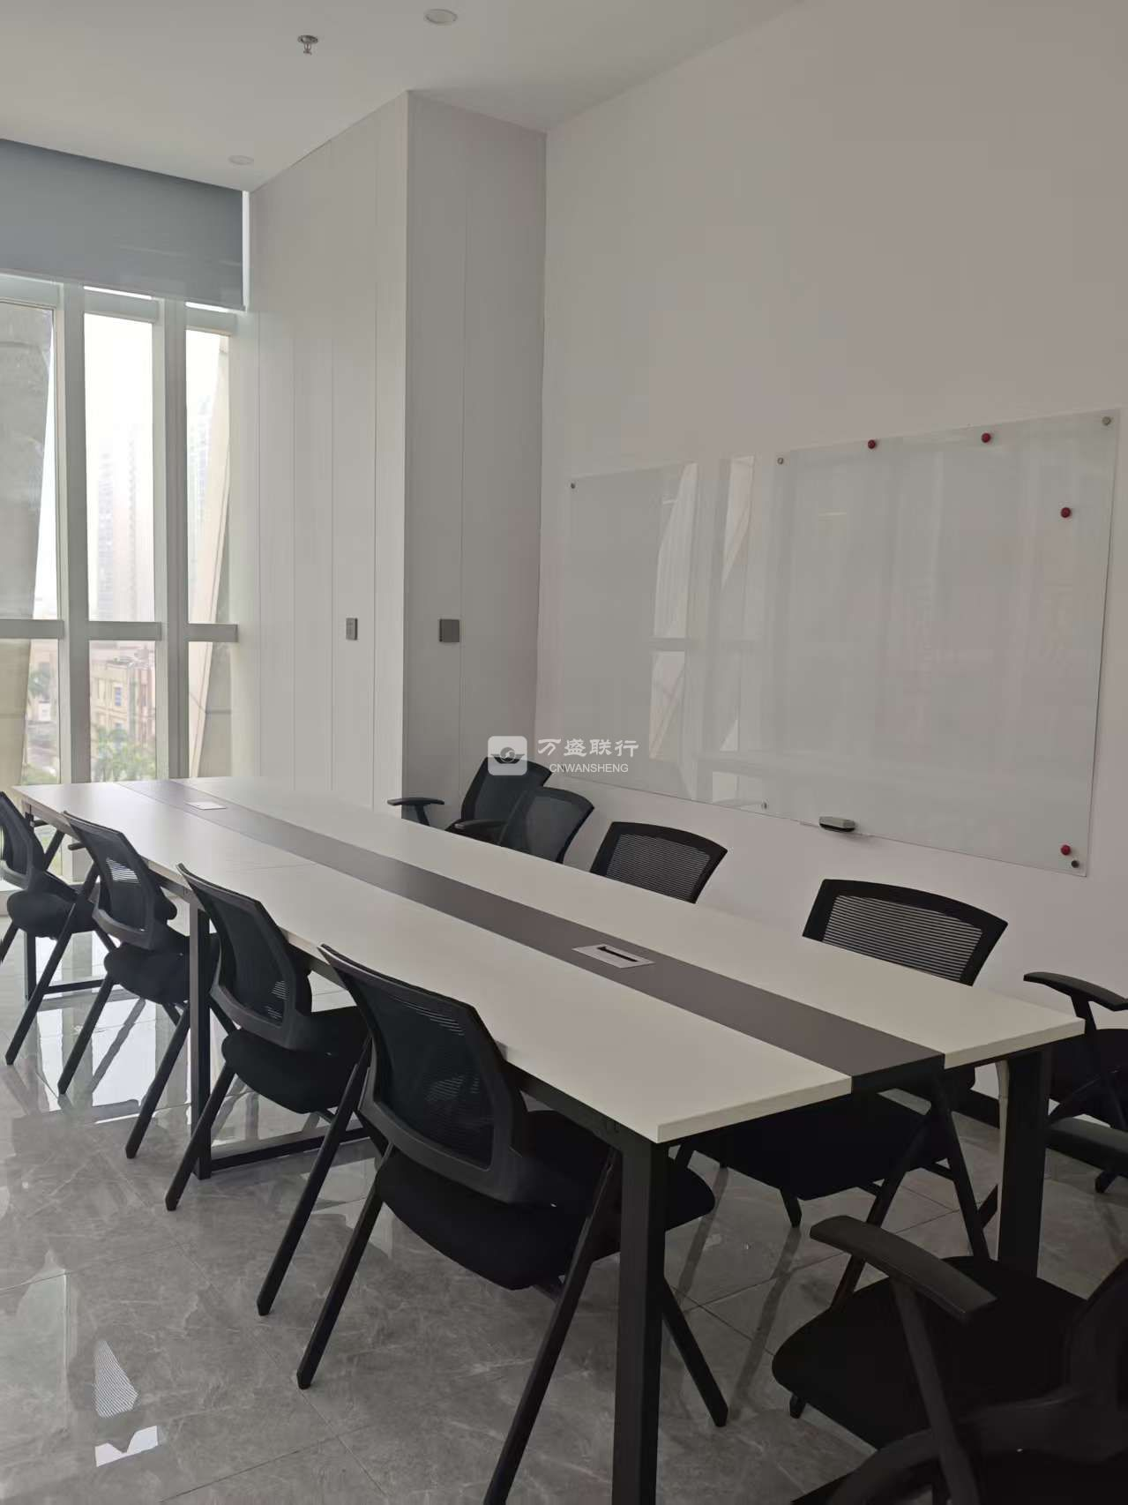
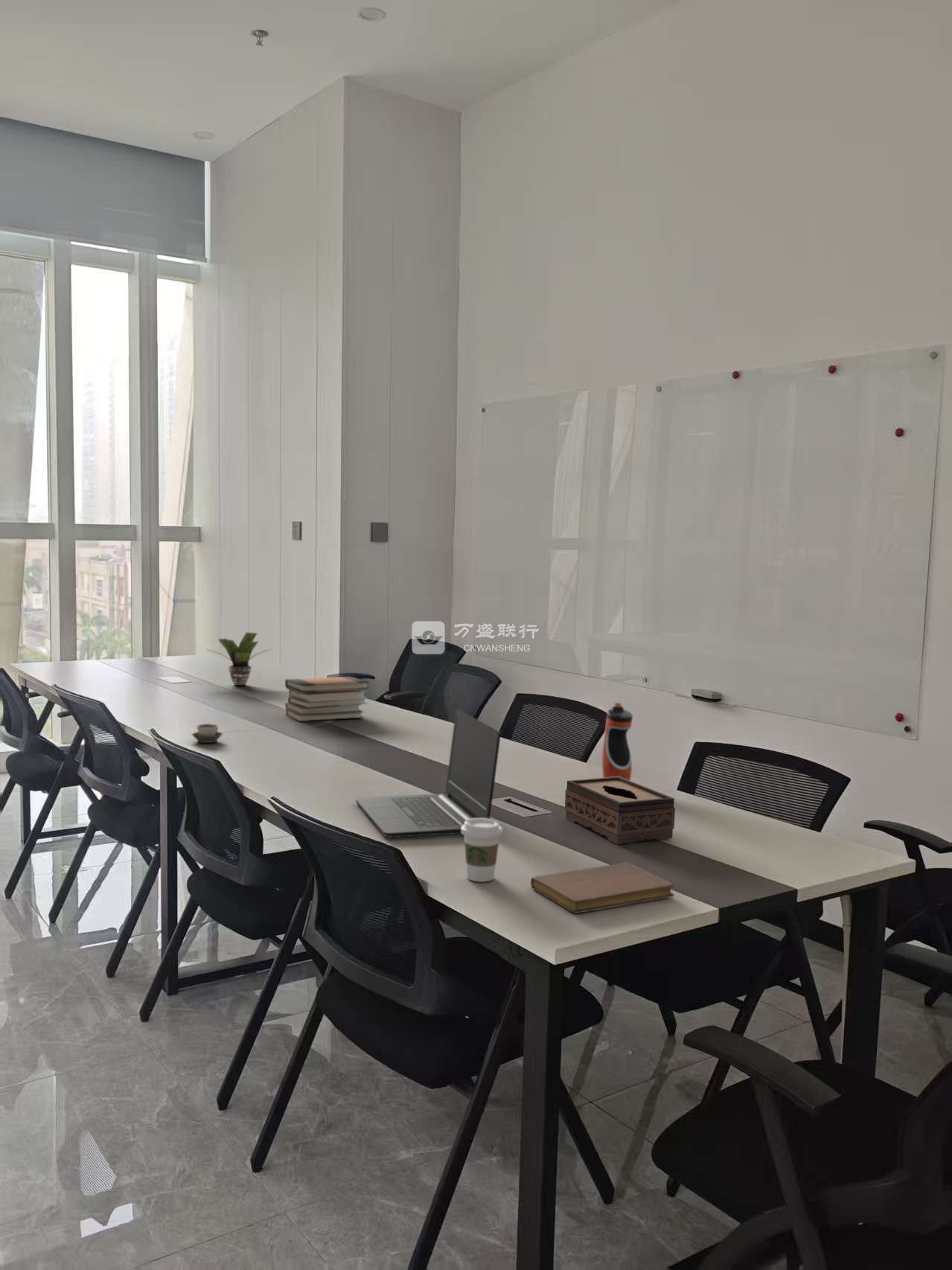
+ cup (207, 733)
+ laptop (447, 773)
+ potted plant (238, 659)
+ tissue box (618, 808)
+ notebook (601, 886)
+ coffee cup (481, 849)
+ water bottle (617, 745)
+ book stack (326, 698)
